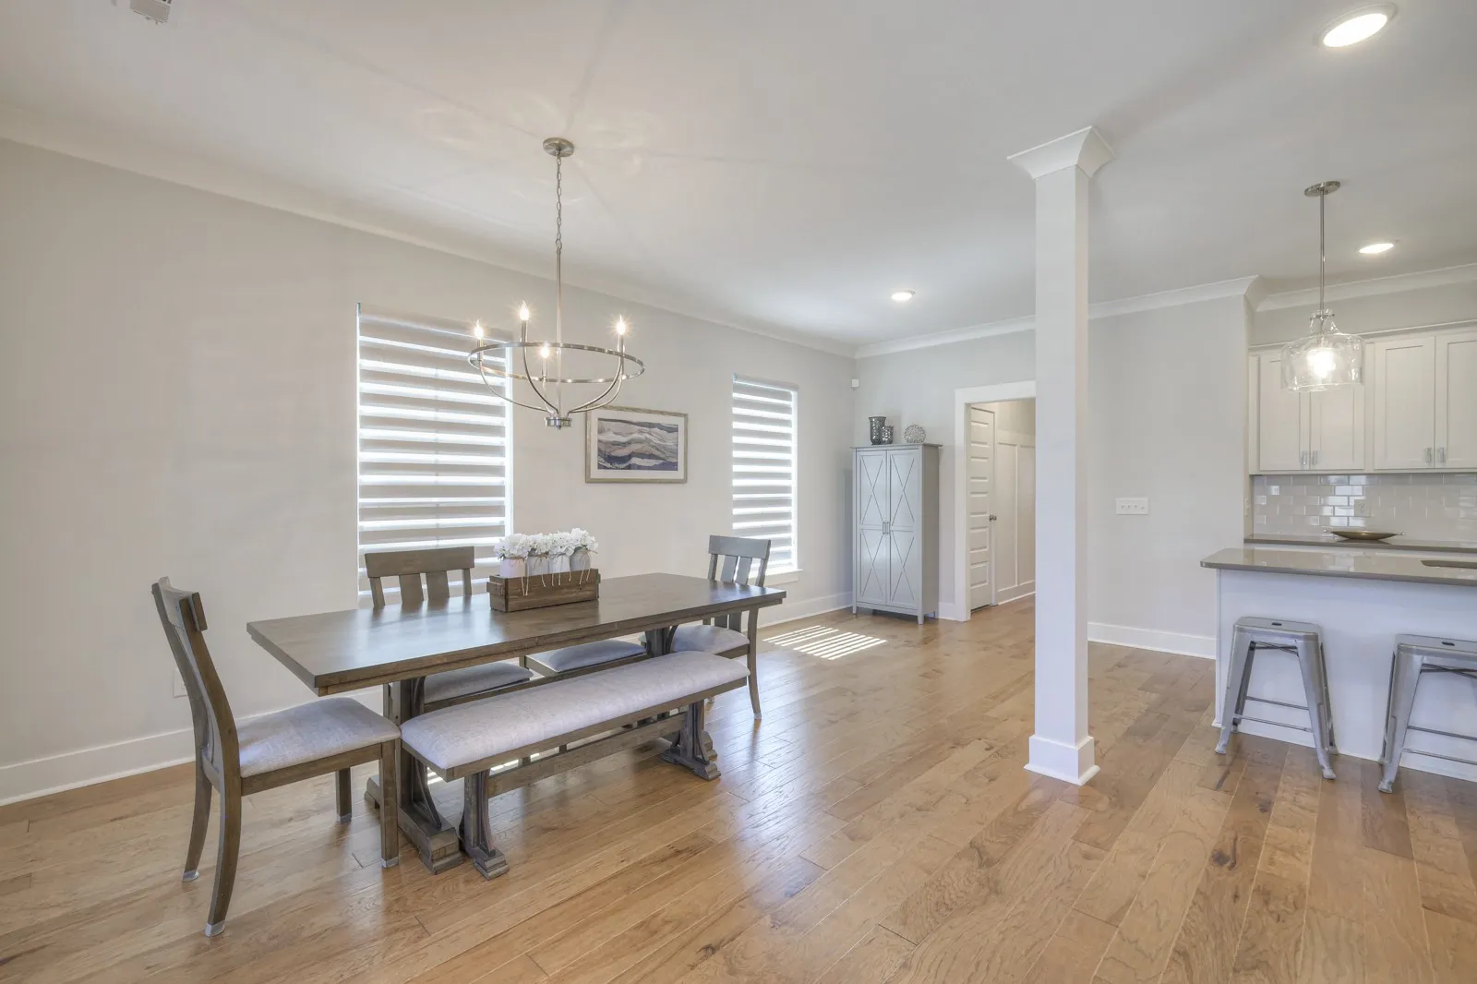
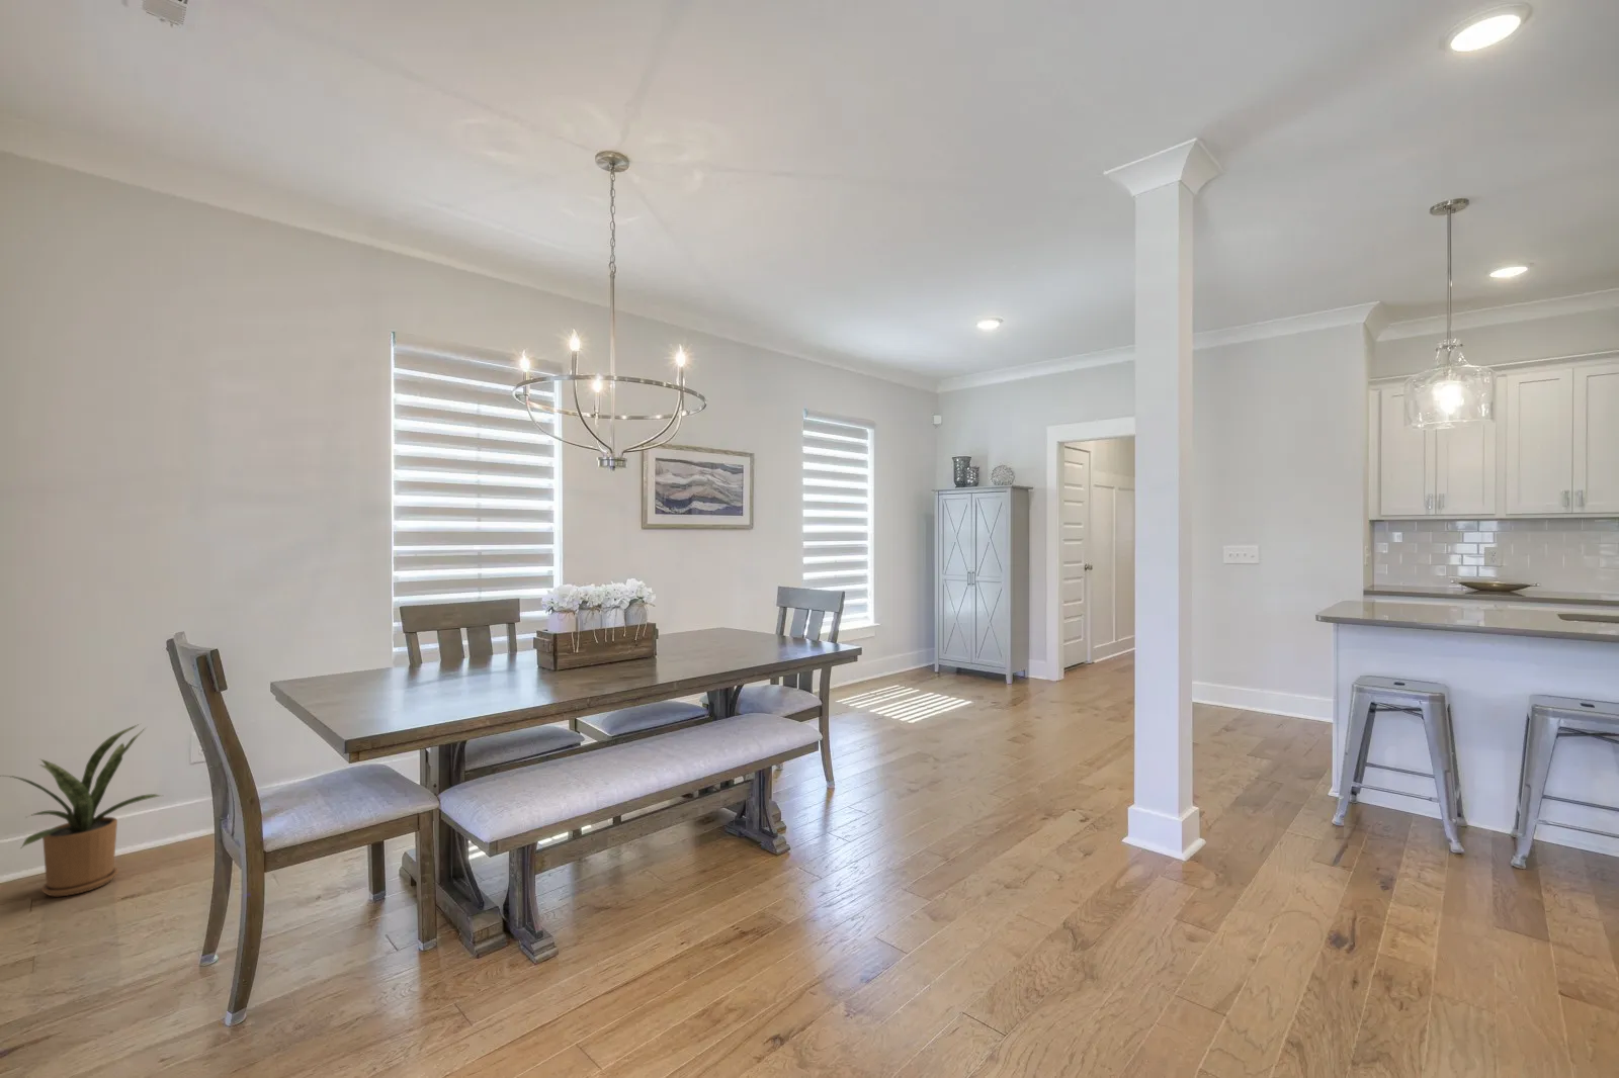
+ house plant (76, 808)
